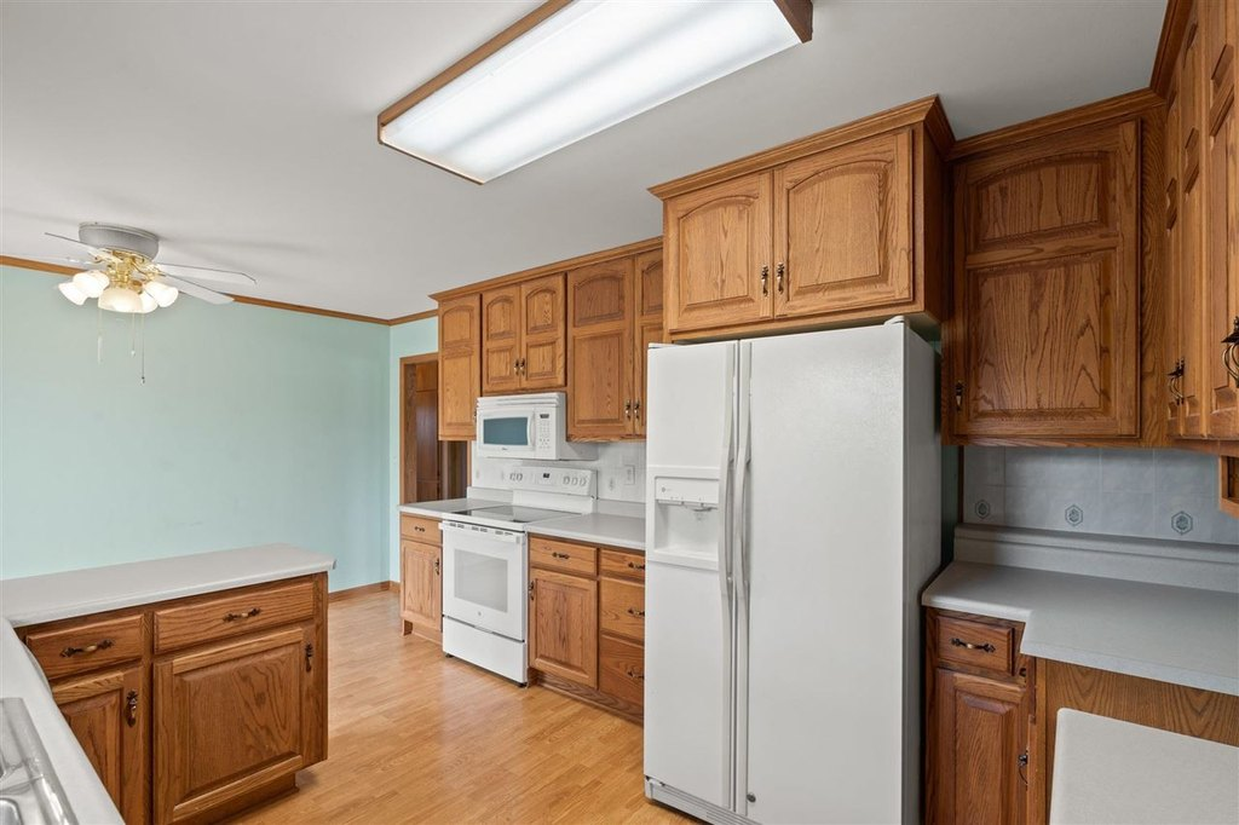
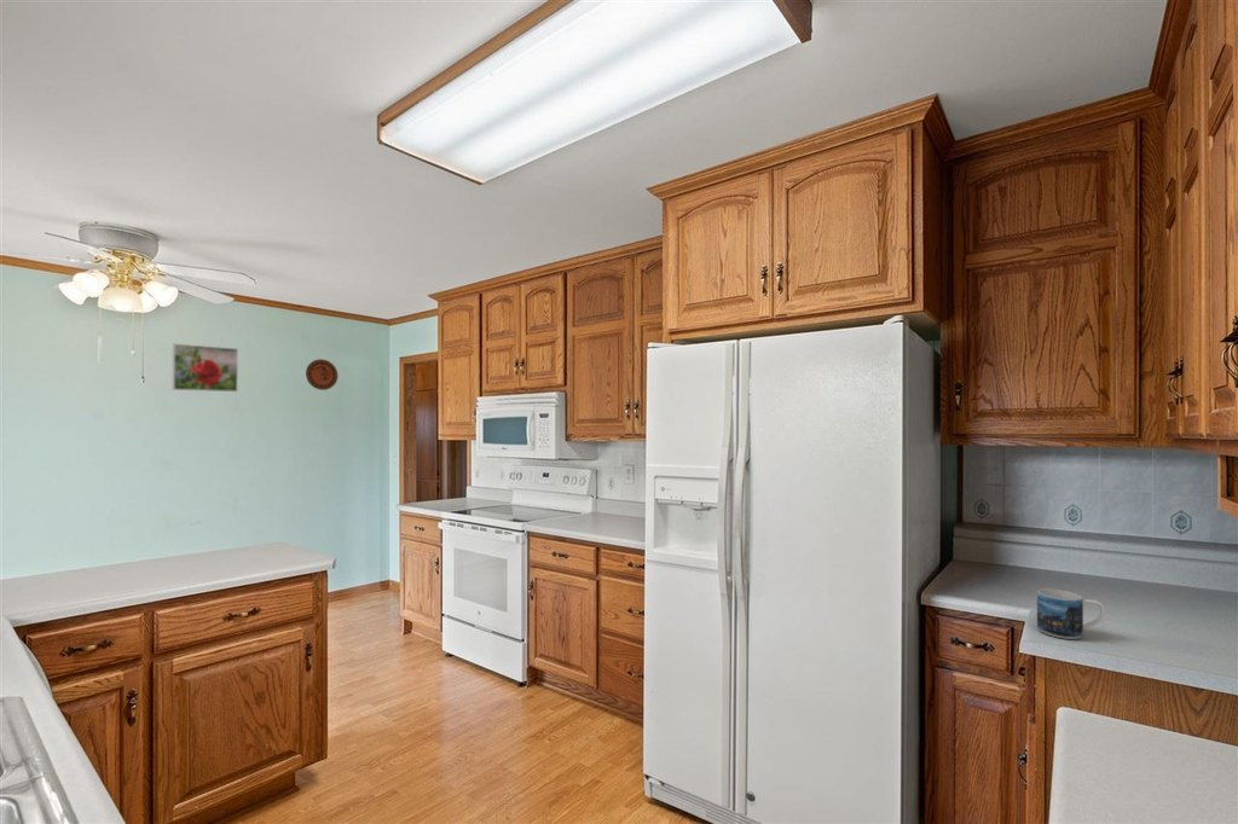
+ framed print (206, 369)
+ decorative plate (322, 375)
+ mug (1070, 614)
